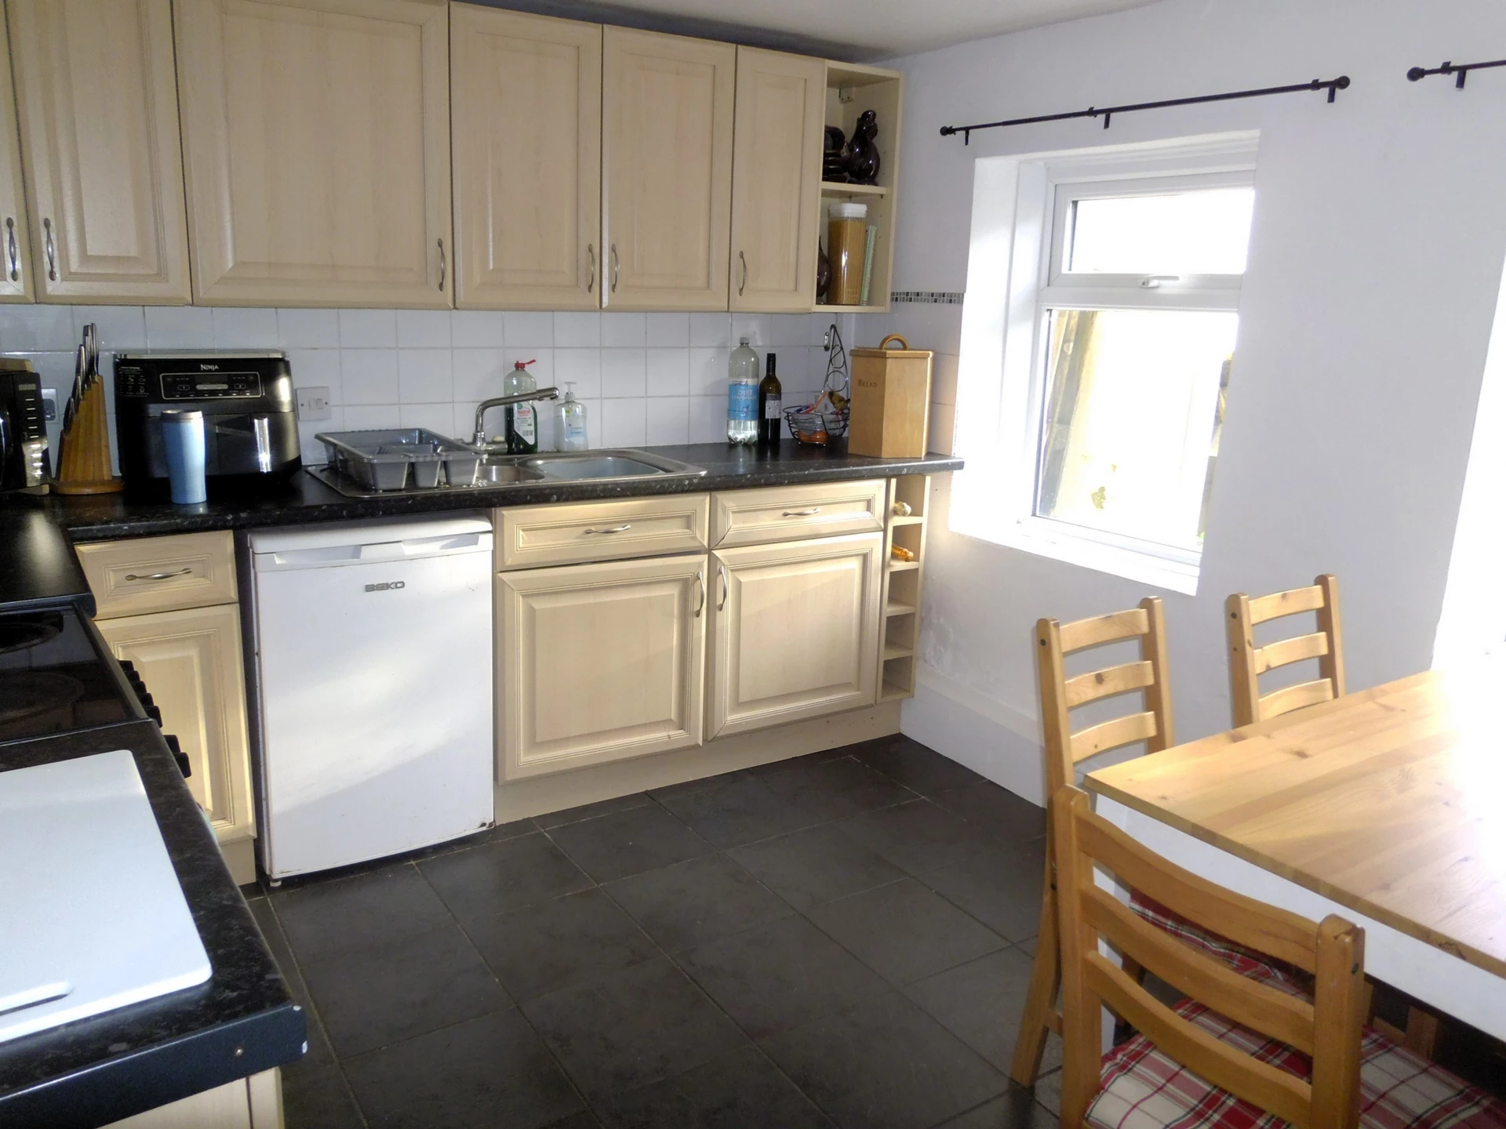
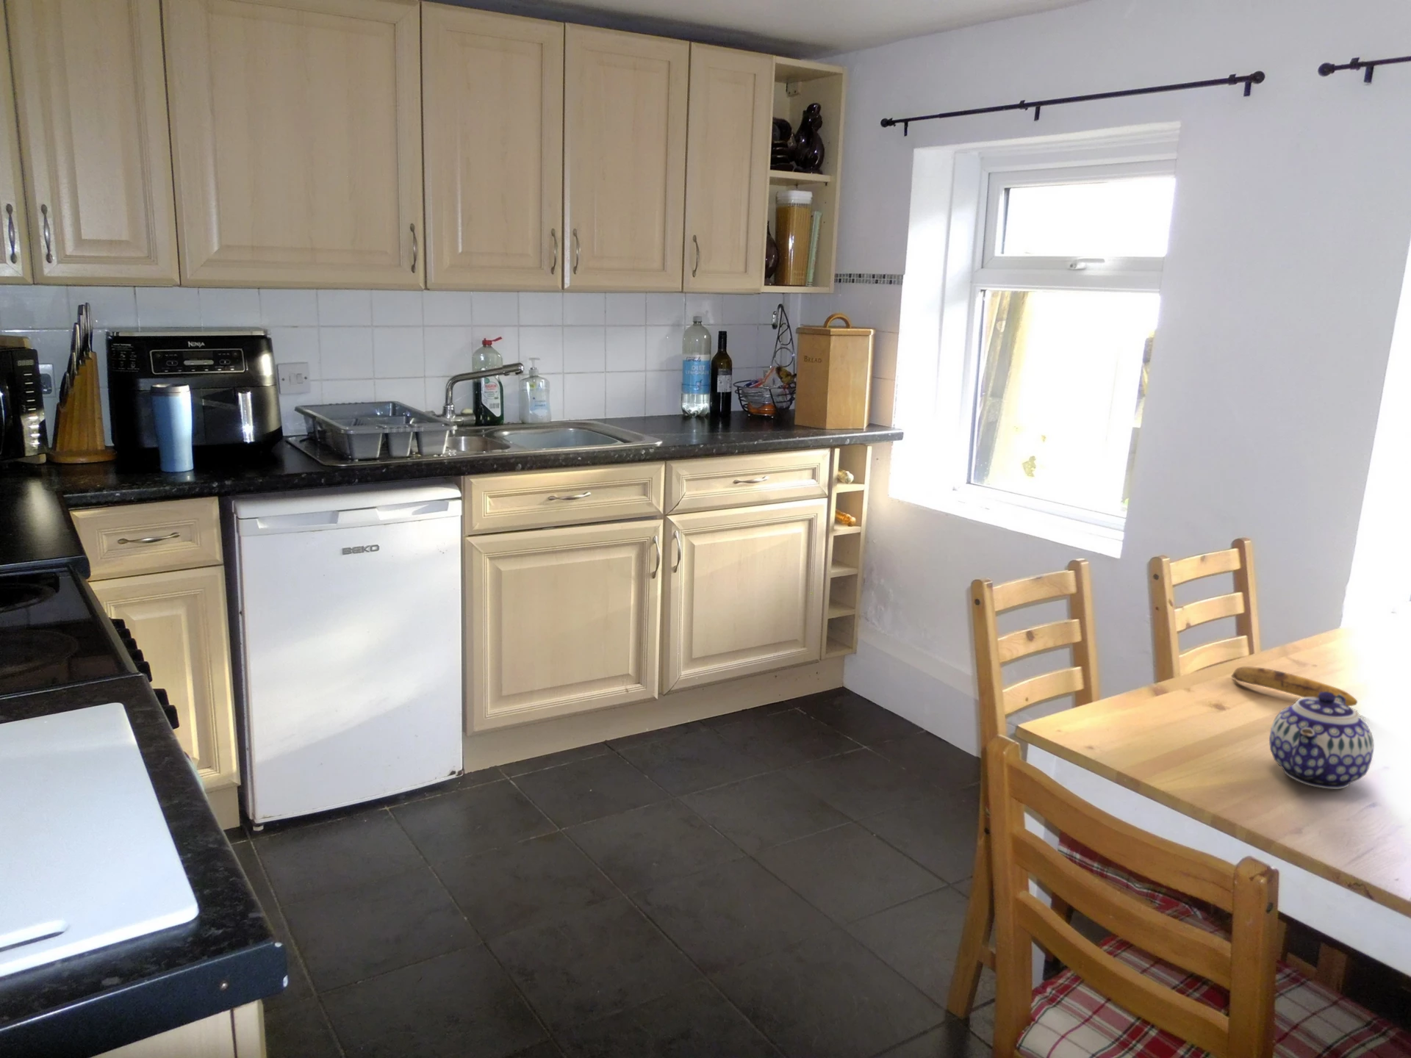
+ teapot (1322, 733)
+ banana (1291, 683)
